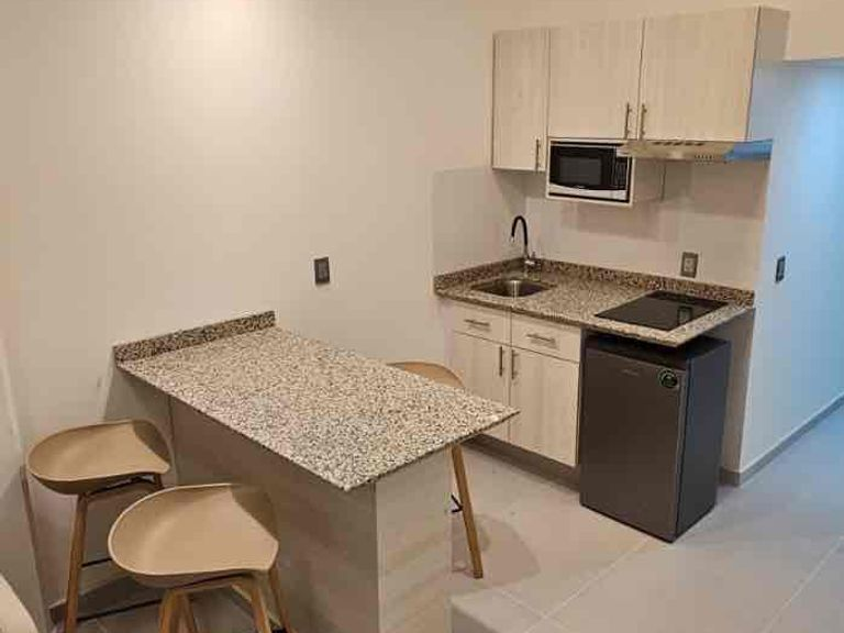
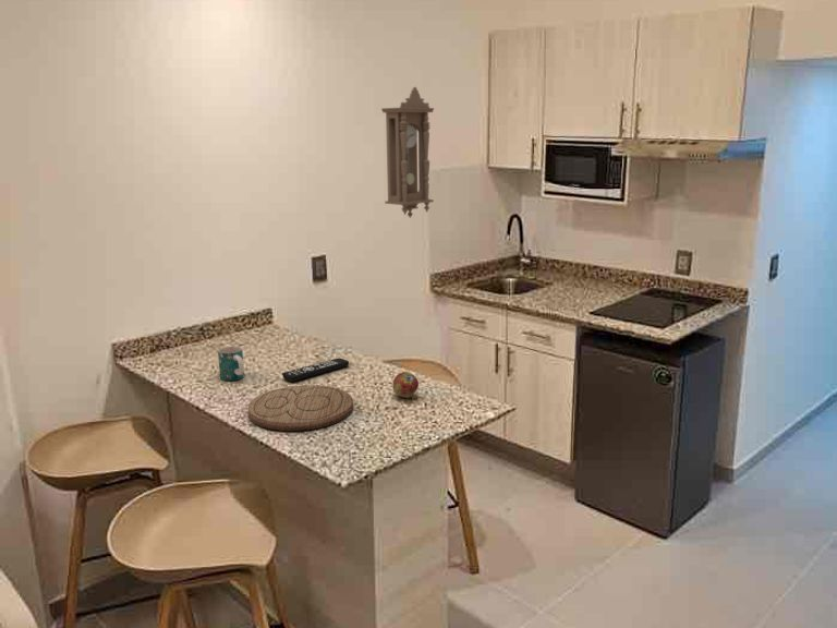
+ mug (233, 364)
+ fruit (405, 385)
+ remote control (316, 370)
+ cutting board (301, 406)
+ pendulum clock (408, 154)
